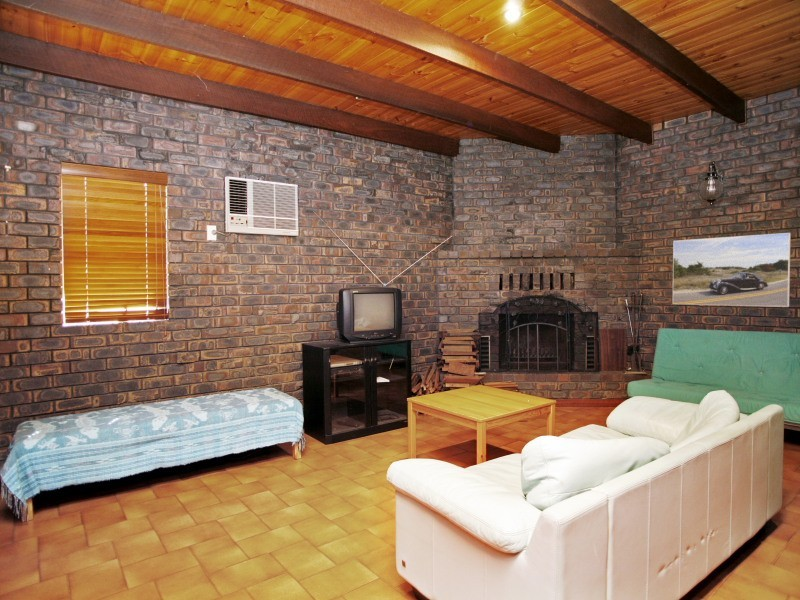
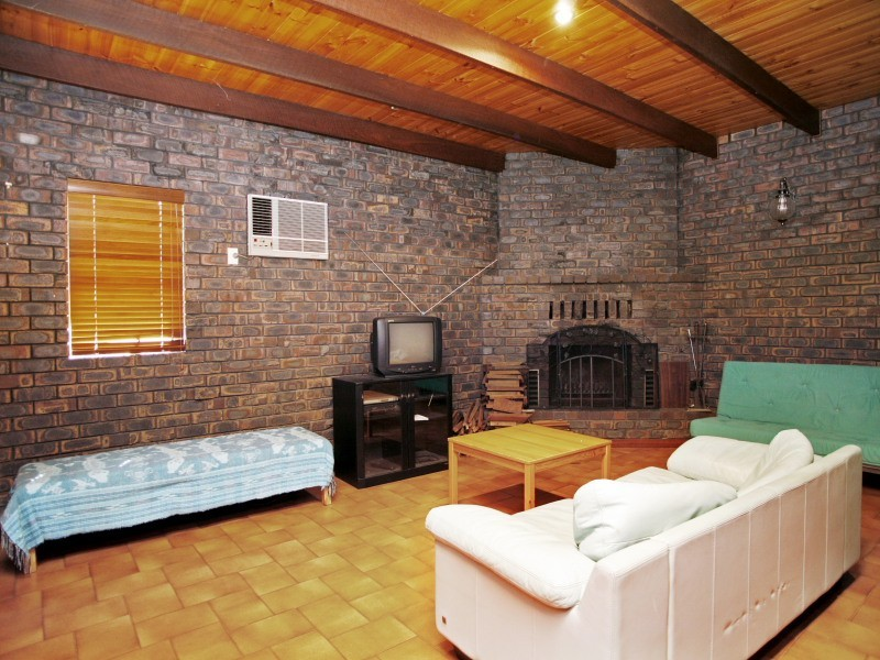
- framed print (727, 271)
